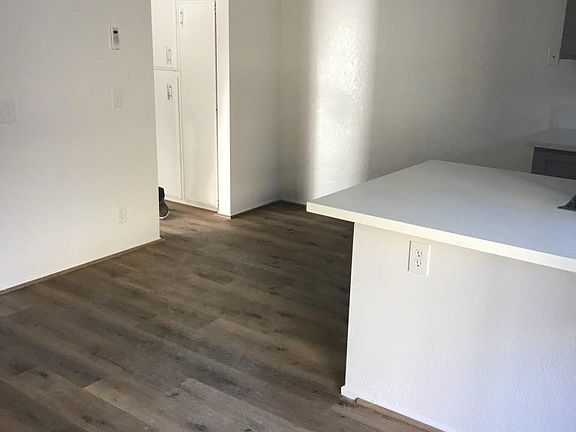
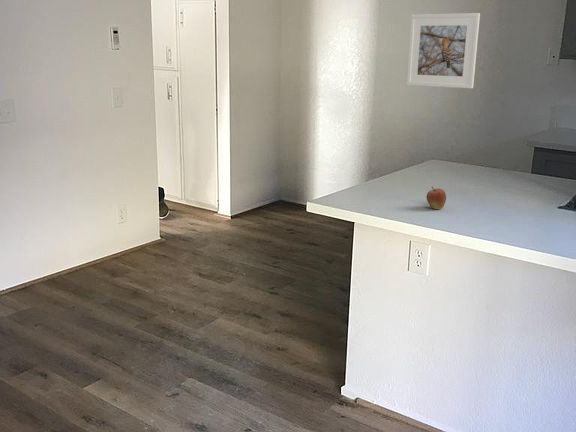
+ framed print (441, 50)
+ fruit (436, 197)
